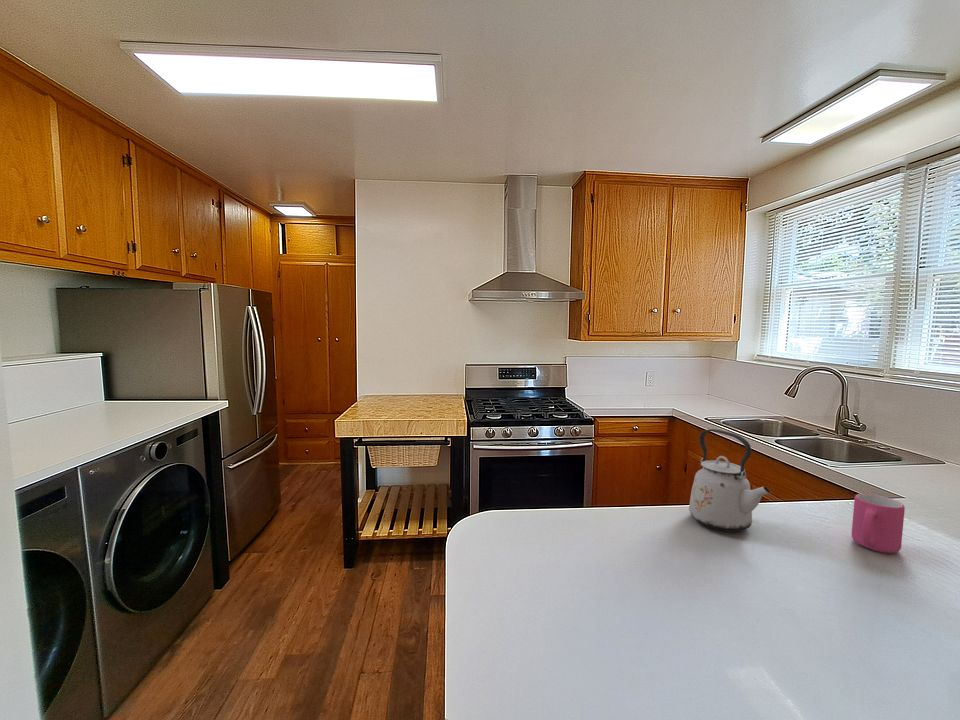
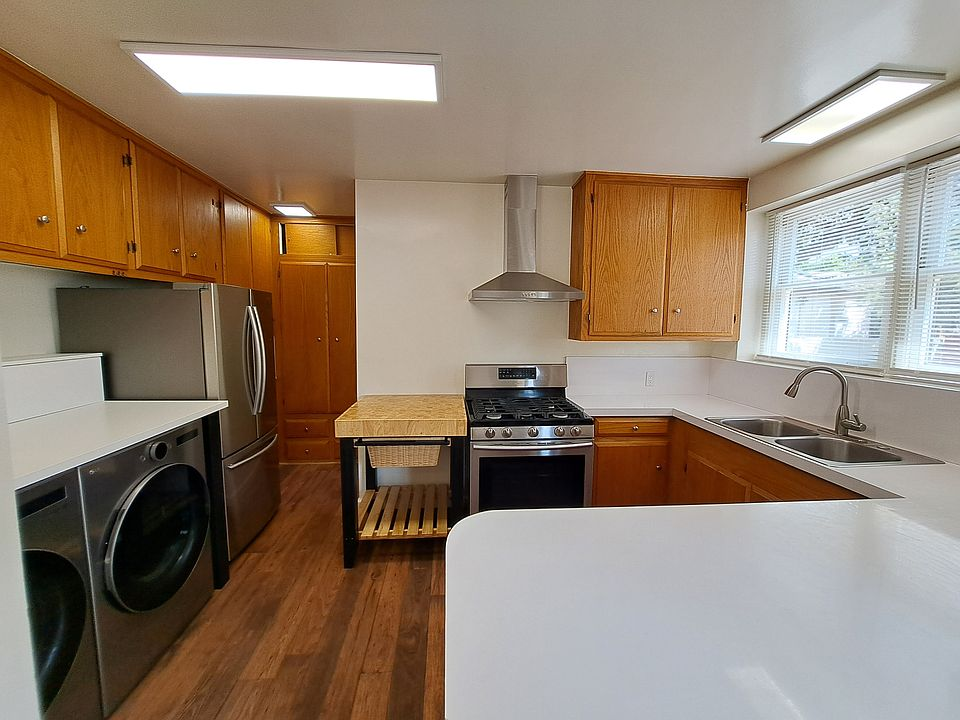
- mug (874, 524)
- kettle (731, 481)
